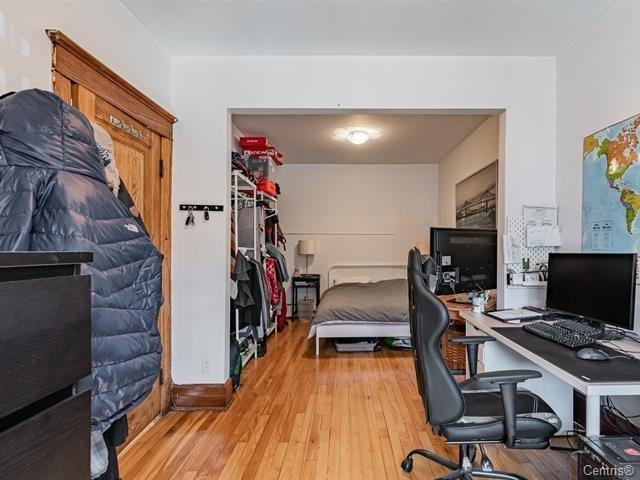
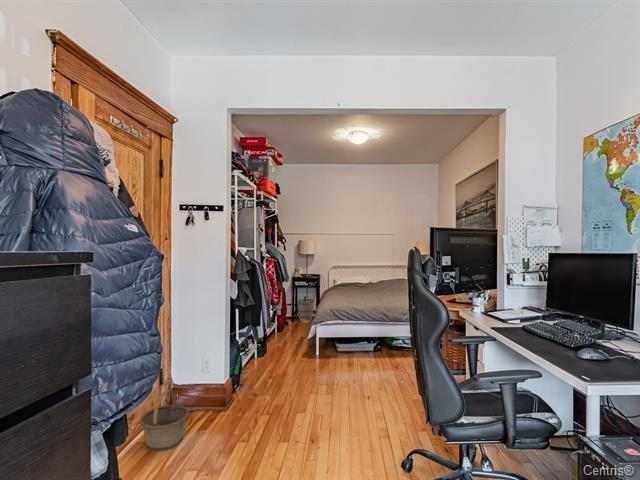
+ basket (165, 416)
